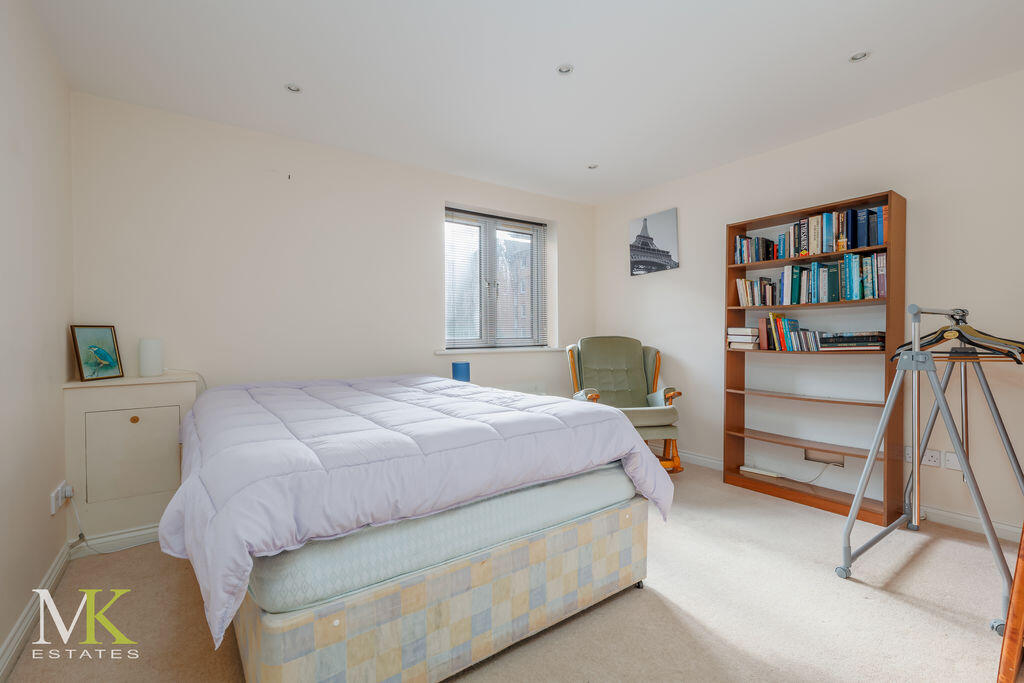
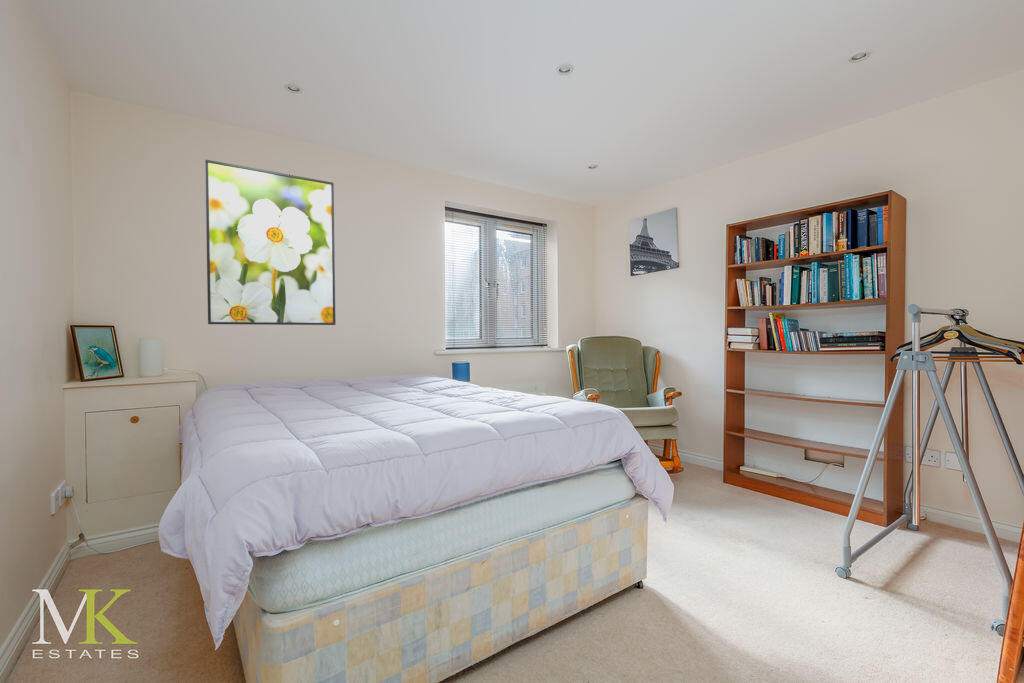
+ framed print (275, 248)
